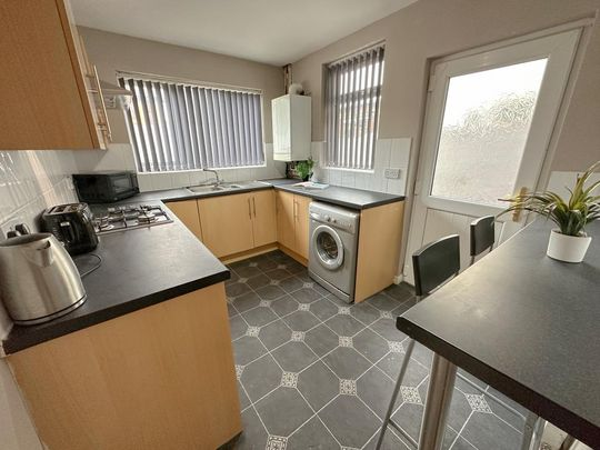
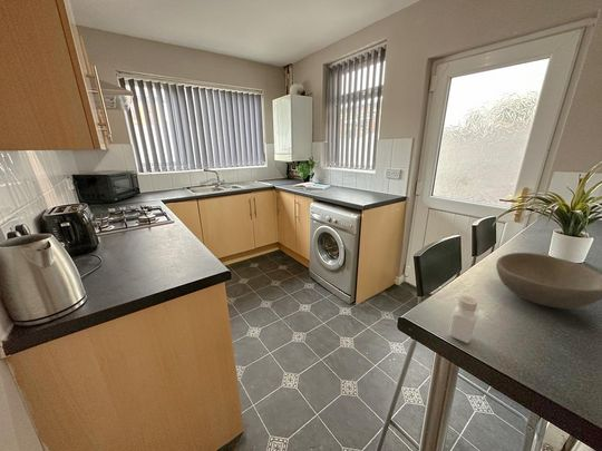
+ bowl (543, 283)
+ pepper shaker (464, 317)
